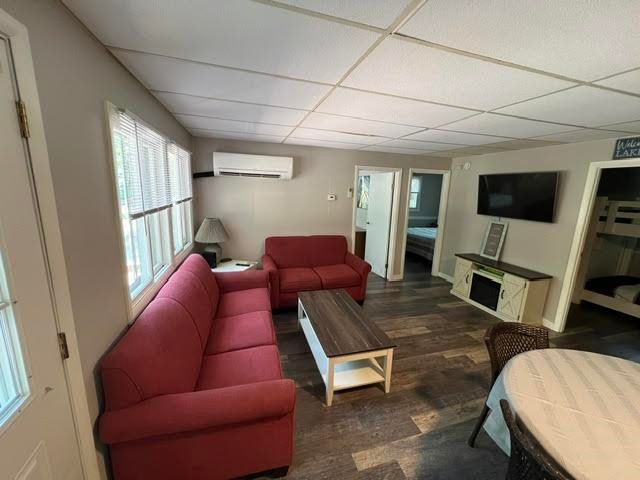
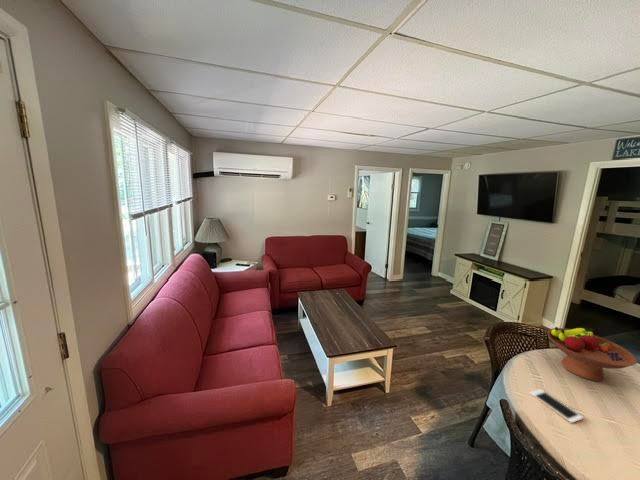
+ fruit bowl (586, 352)
+ cell phone (554, 404)
